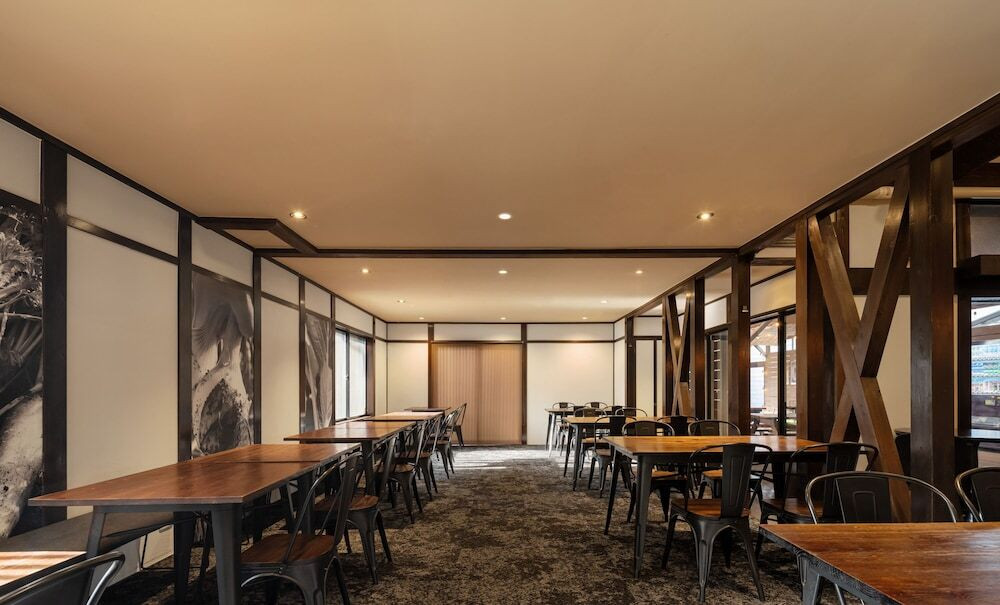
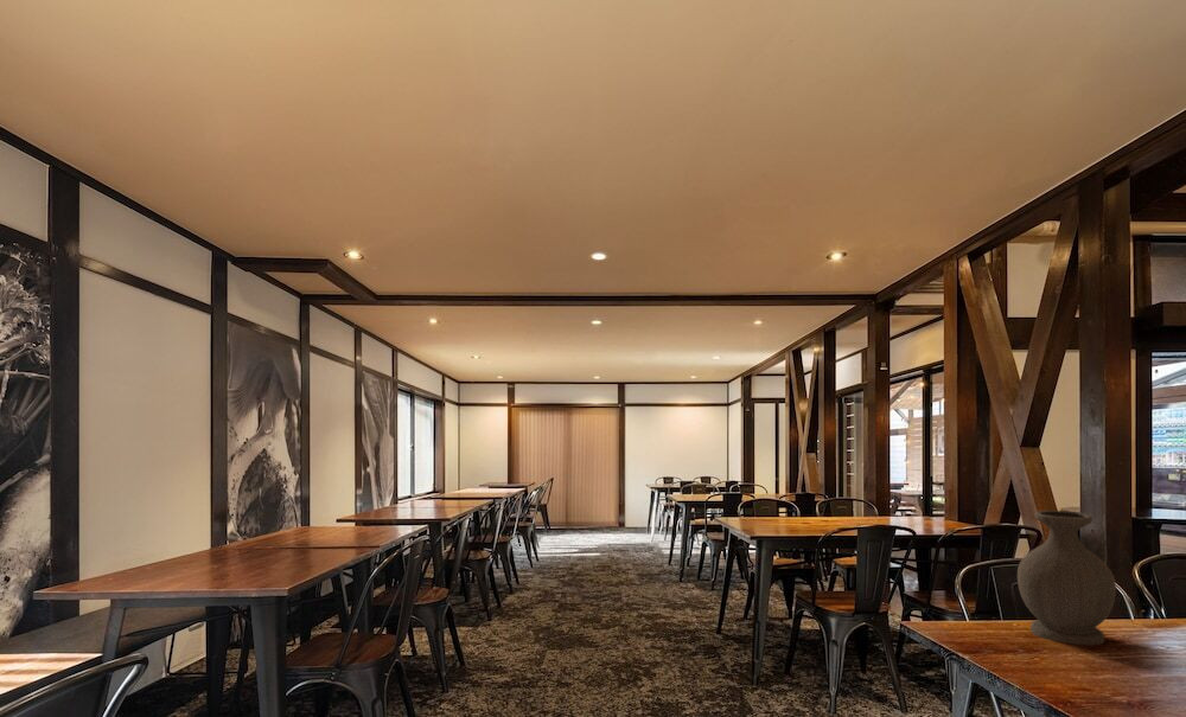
+ vase (1064, 574)
